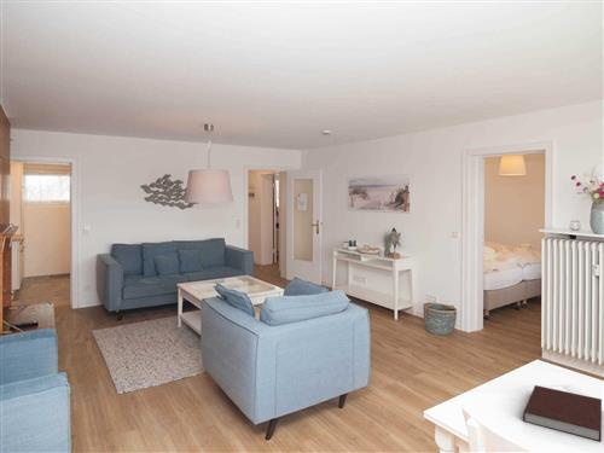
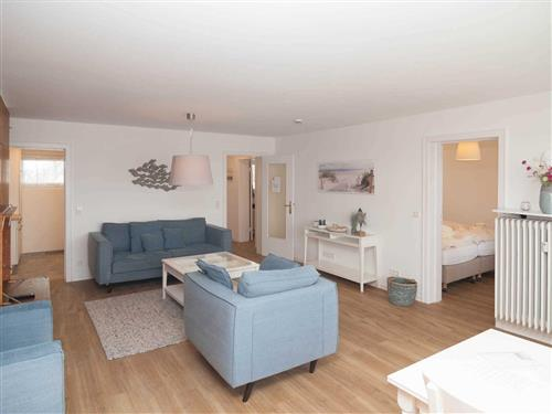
- notebook (563, 410)
